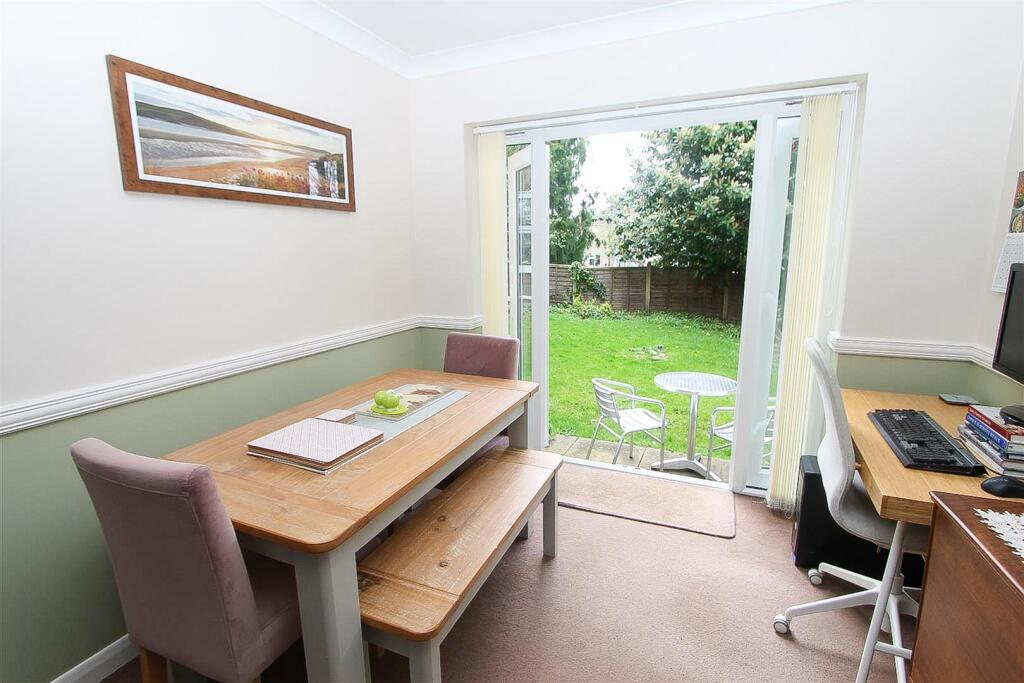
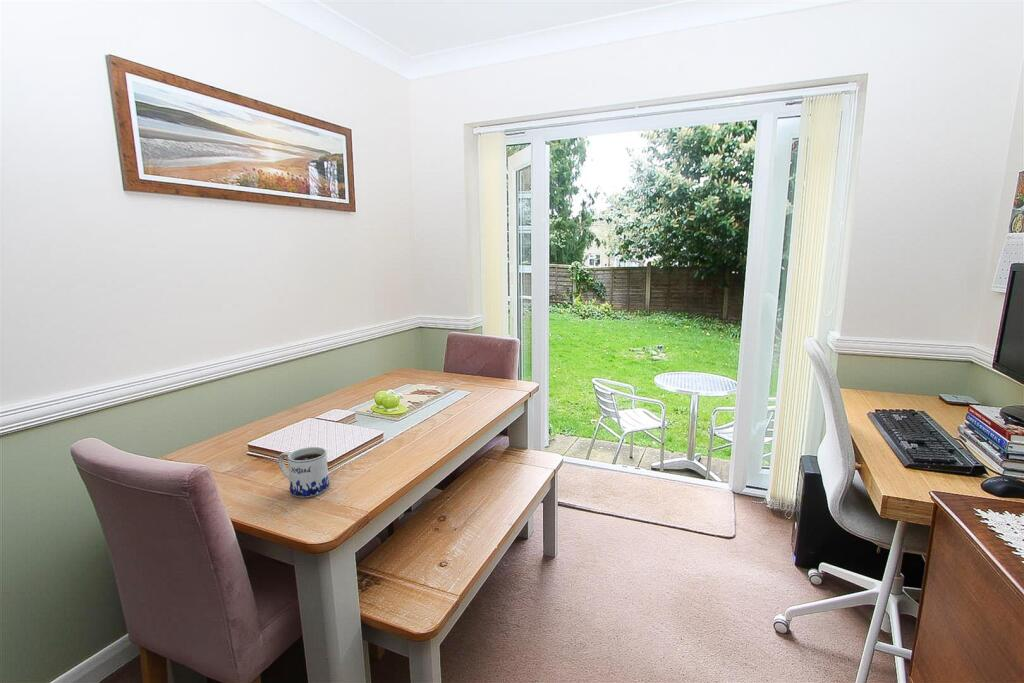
+ mug (303, 470)
